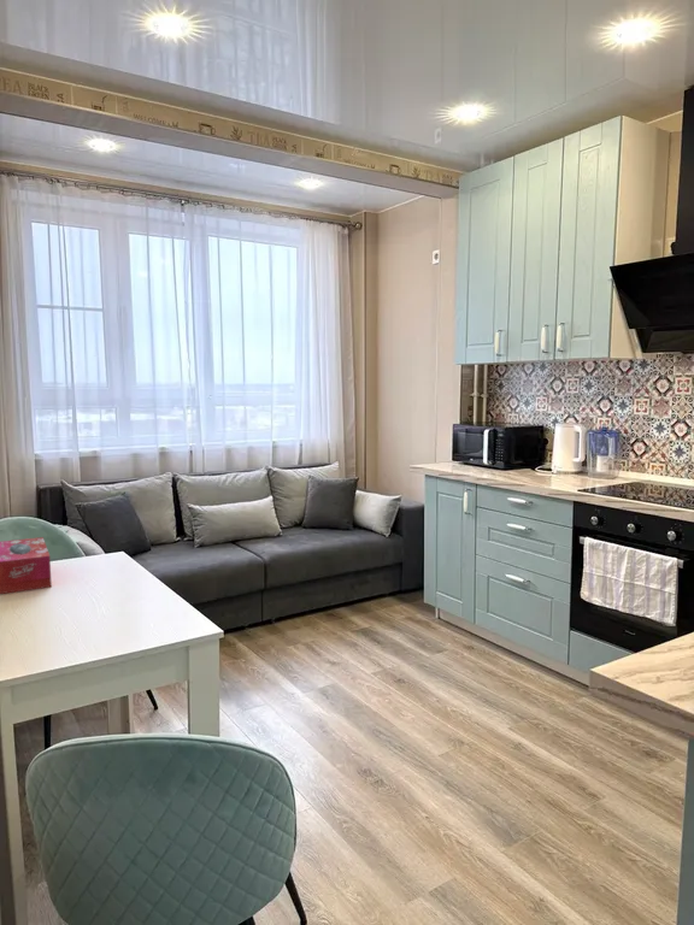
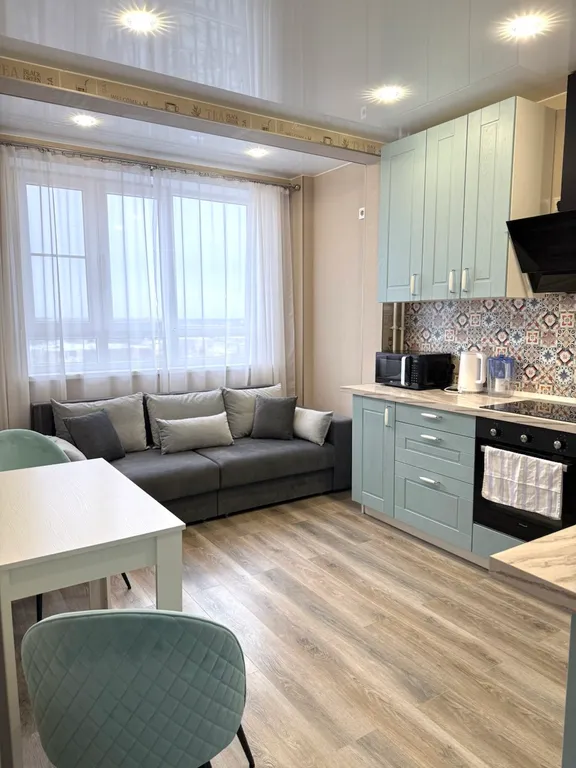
- tissue box (20, 564)
